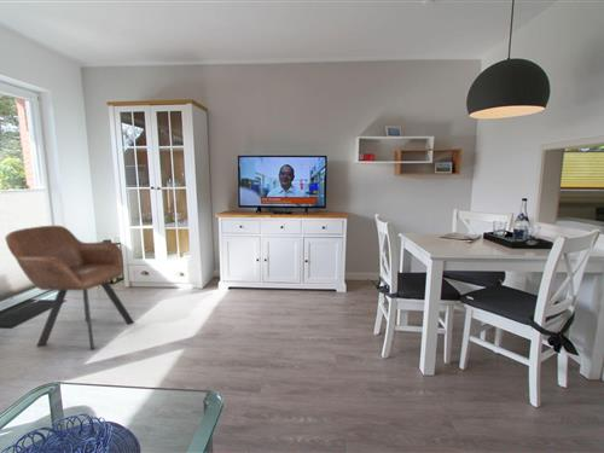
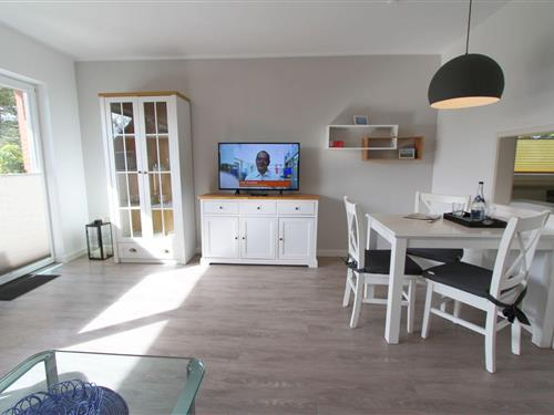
- armchair (75, 281)
